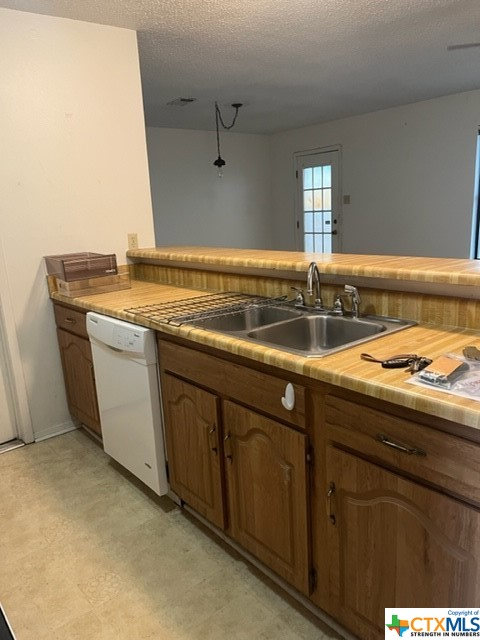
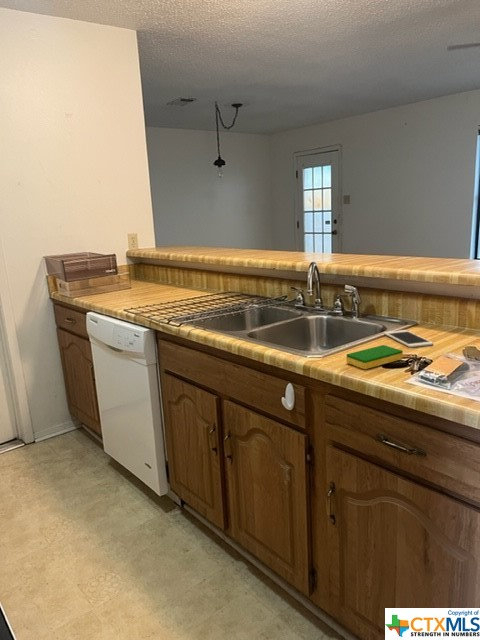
+ cell phone (407, 338)
+ dish sponge (374, 356)
